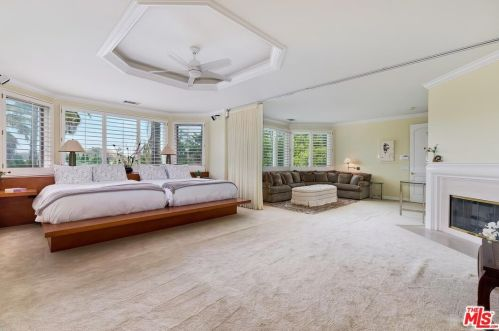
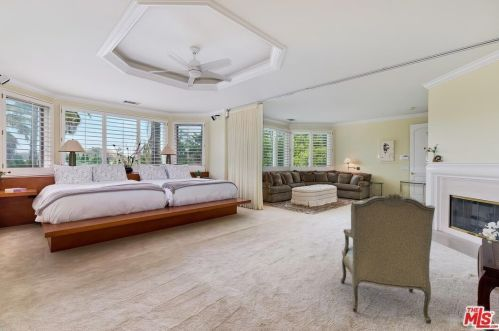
+ armchair (382, 245)
